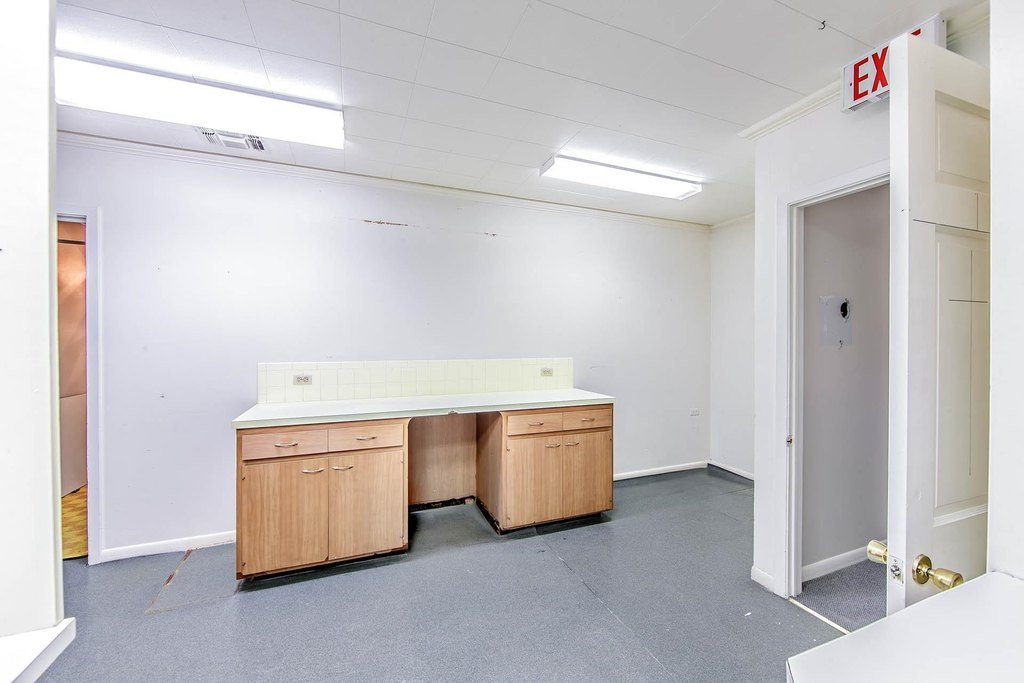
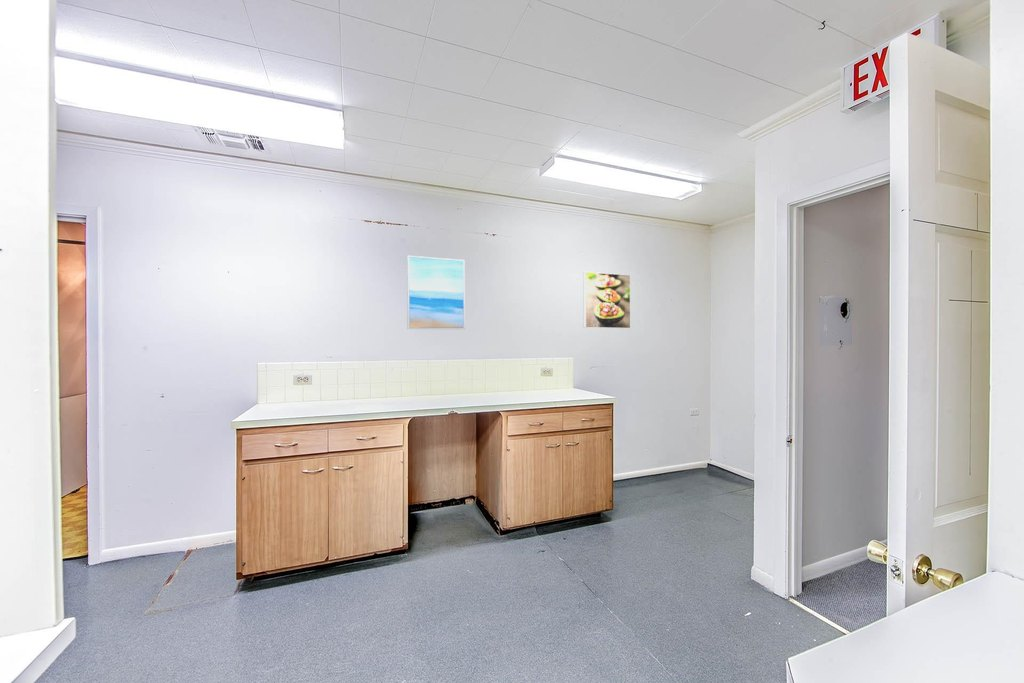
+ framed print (607, 300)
+ wall art (436, 293)
